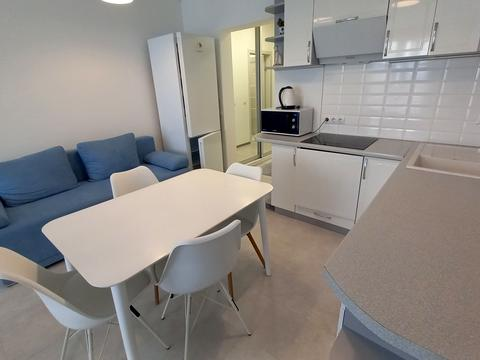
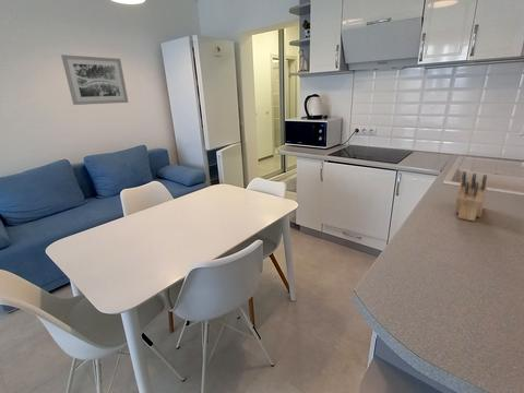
+ knife block (473, 191)
+ wall art (97, 81)
